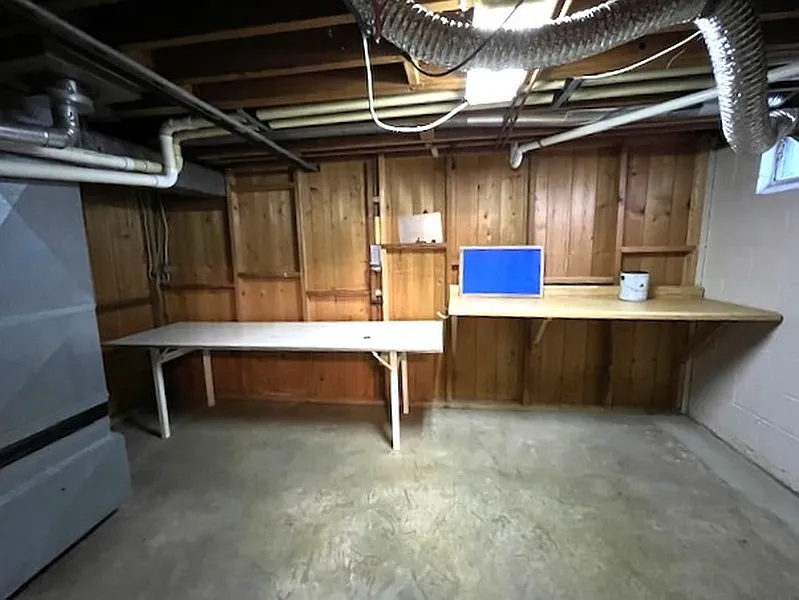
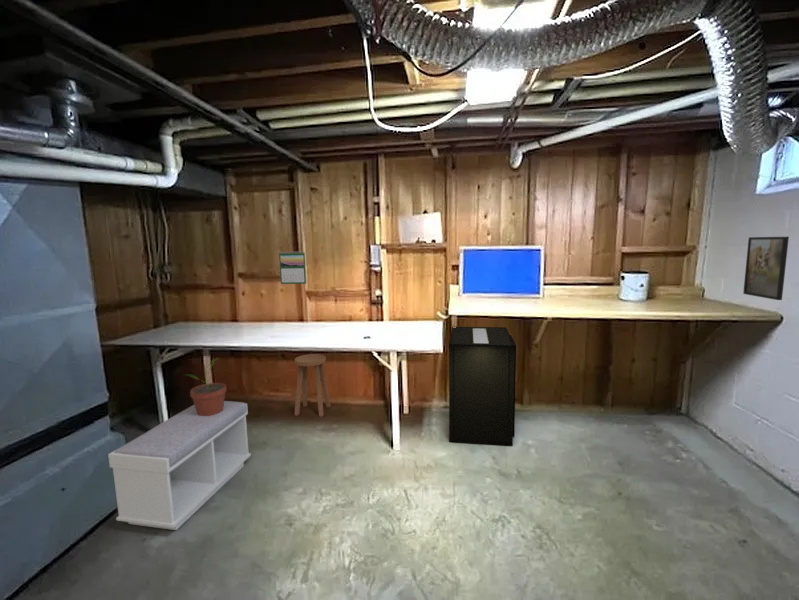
+ stool (316, 384)
+ bench (190, 456)
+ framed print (764, 267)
+ potted plant (208, 384)
+ calendar (292, 267)
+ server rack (481, 380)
